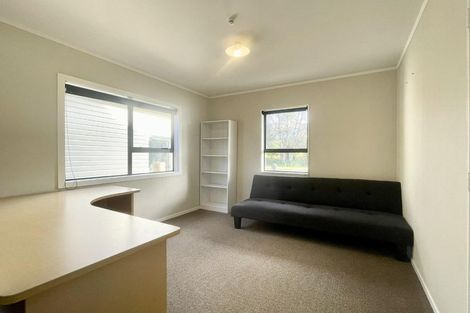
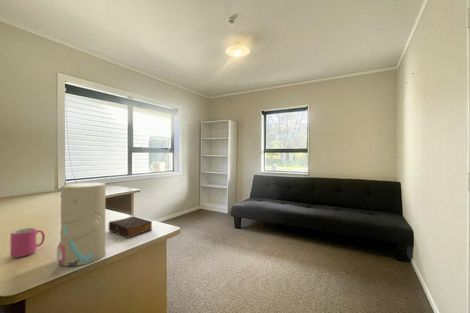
+ mug (28, 241)
+ vase (82, 221)
+ book (130, 226)
